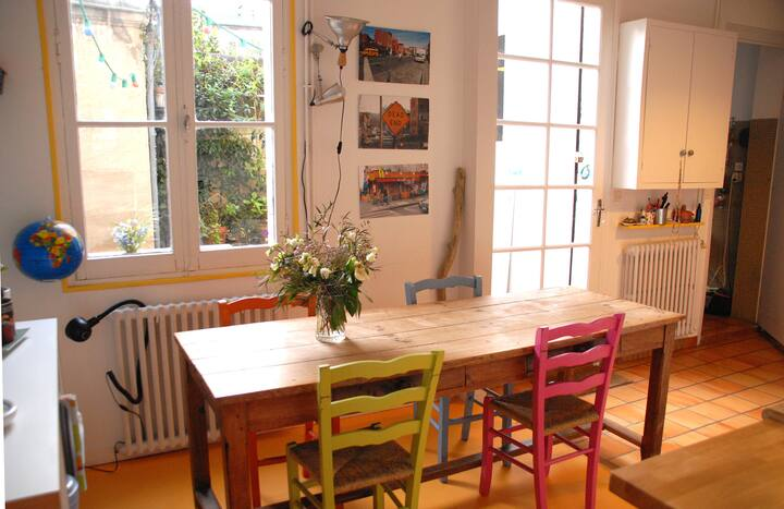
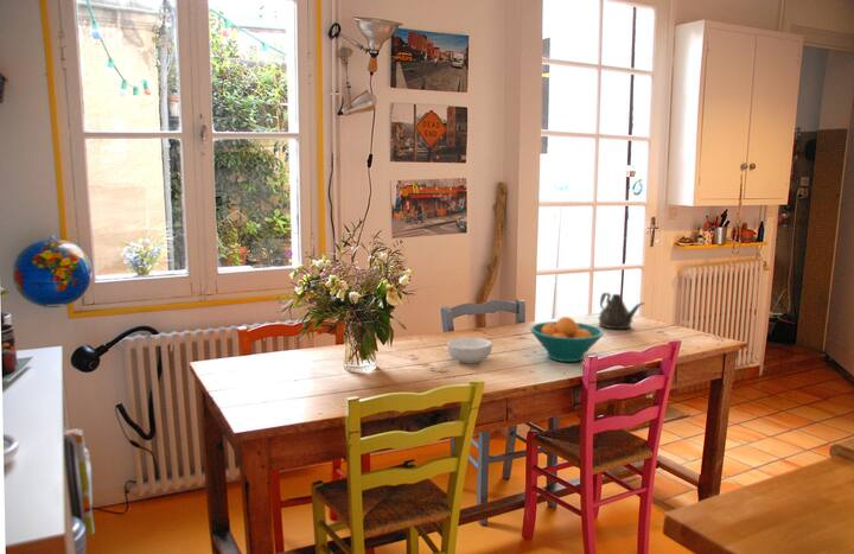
+ fruit bowl (566, 337)
+ cereal bowl (469, 351)
+ teapot (620, 311)
